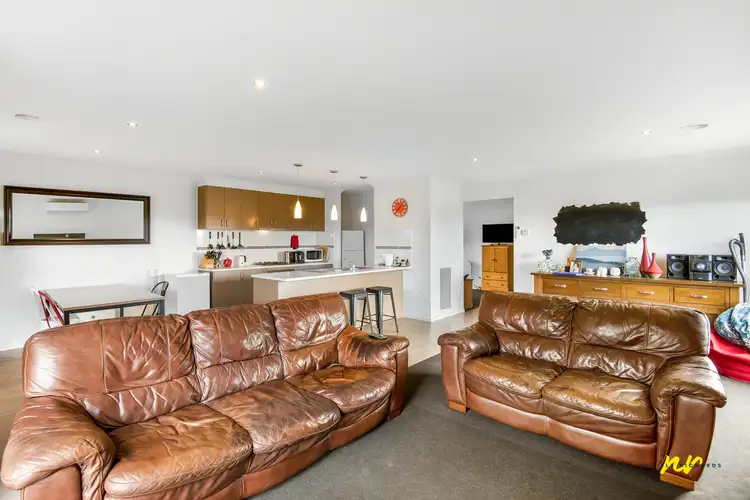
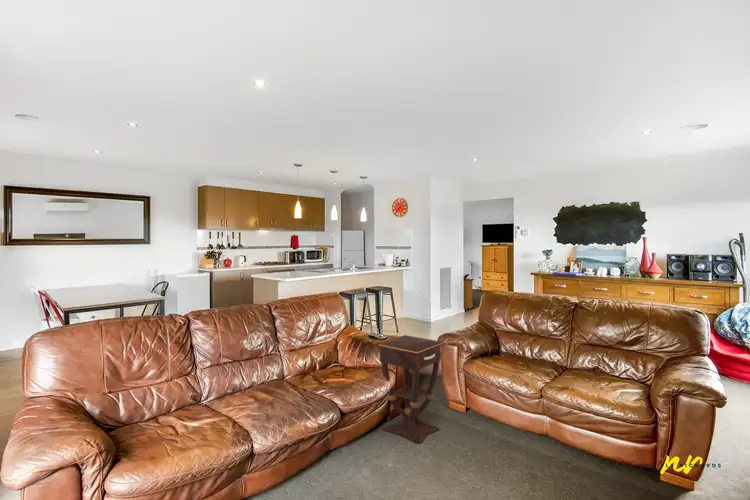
+ side table (410, 386)
